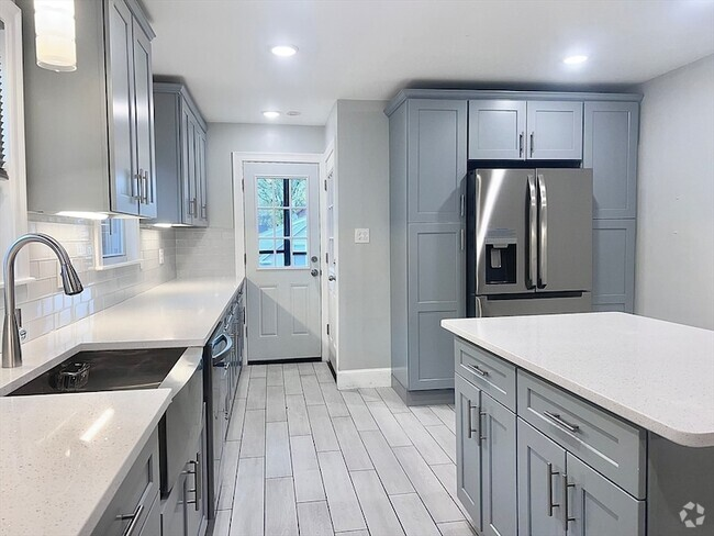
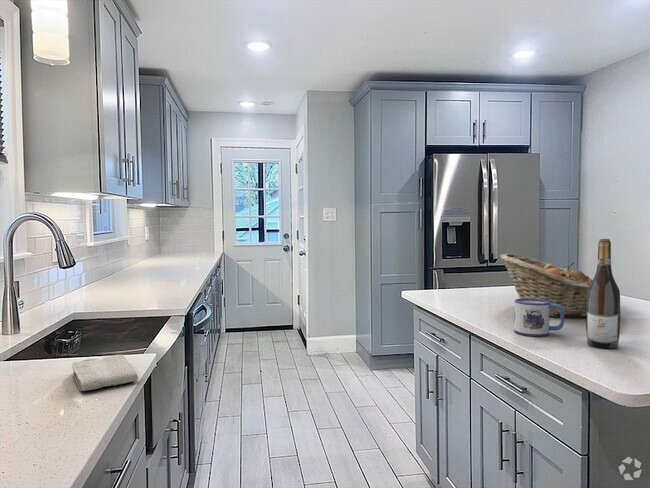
+ wine bottle (603, 292)
+ mug (538, 317)
+ washcloth (103, 370)
+ fruit basket (553, 282)
